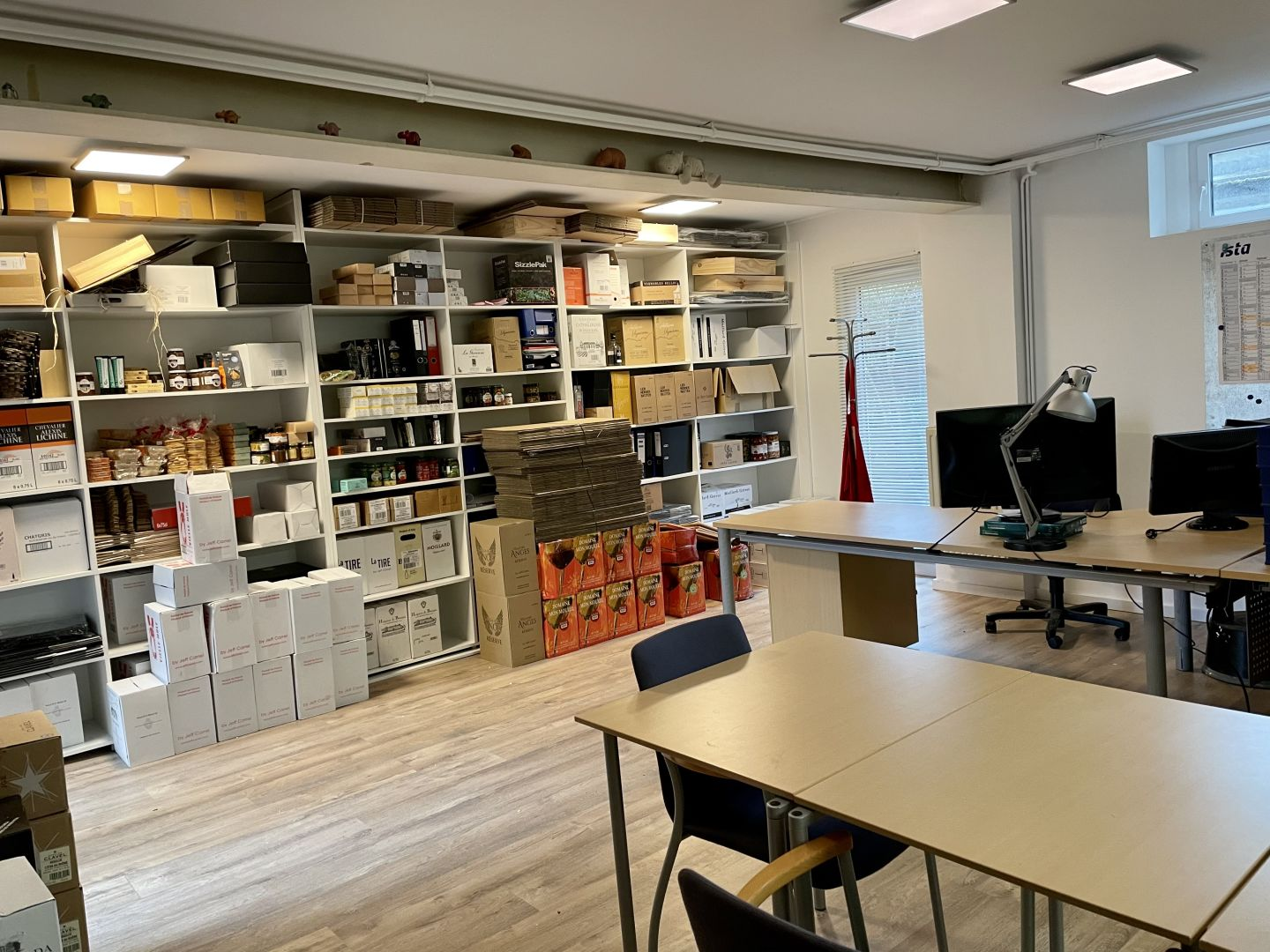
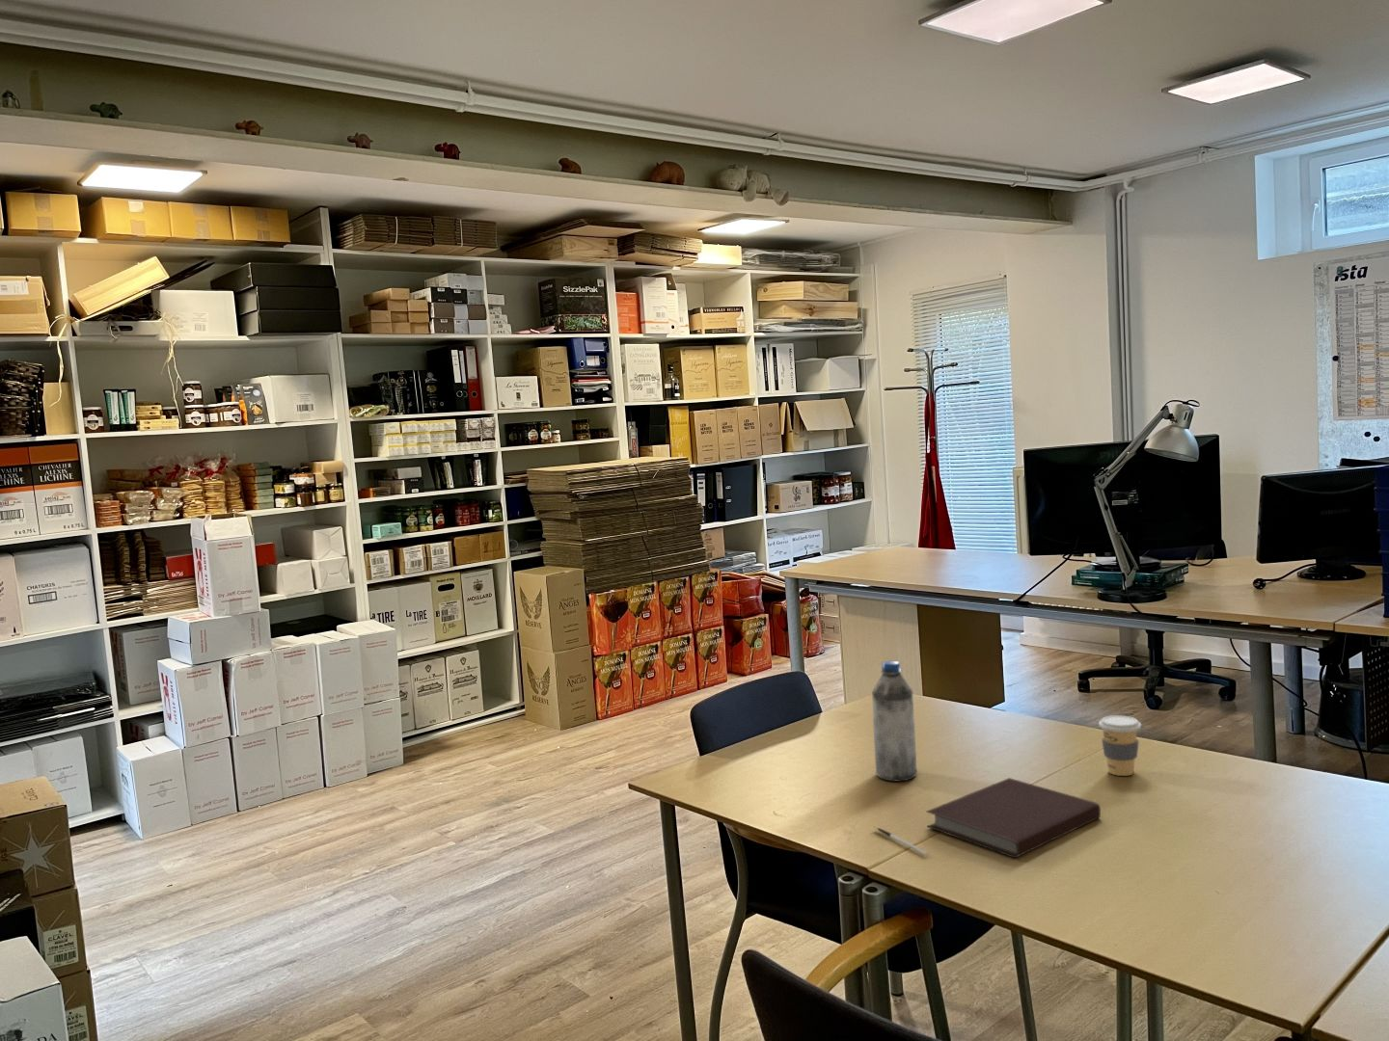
+ water bottle (894, 718)
+ coffee cup (1120, 746)
+ notebook (1013, 815)
+ pen (900, 840)
